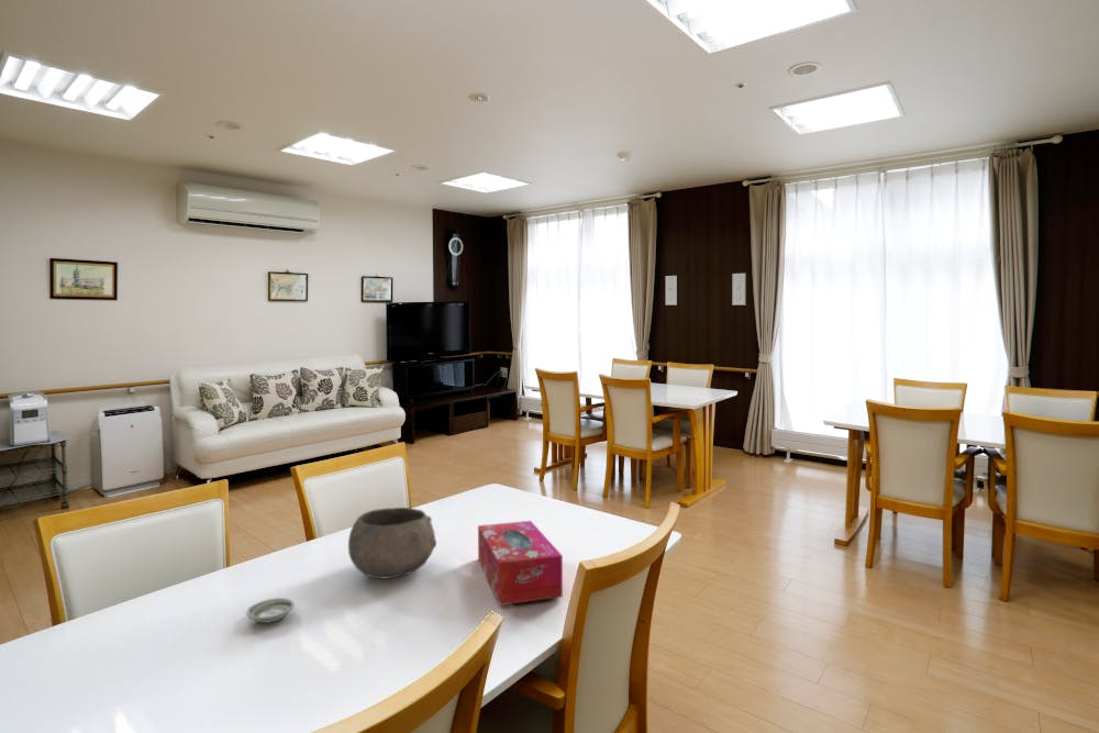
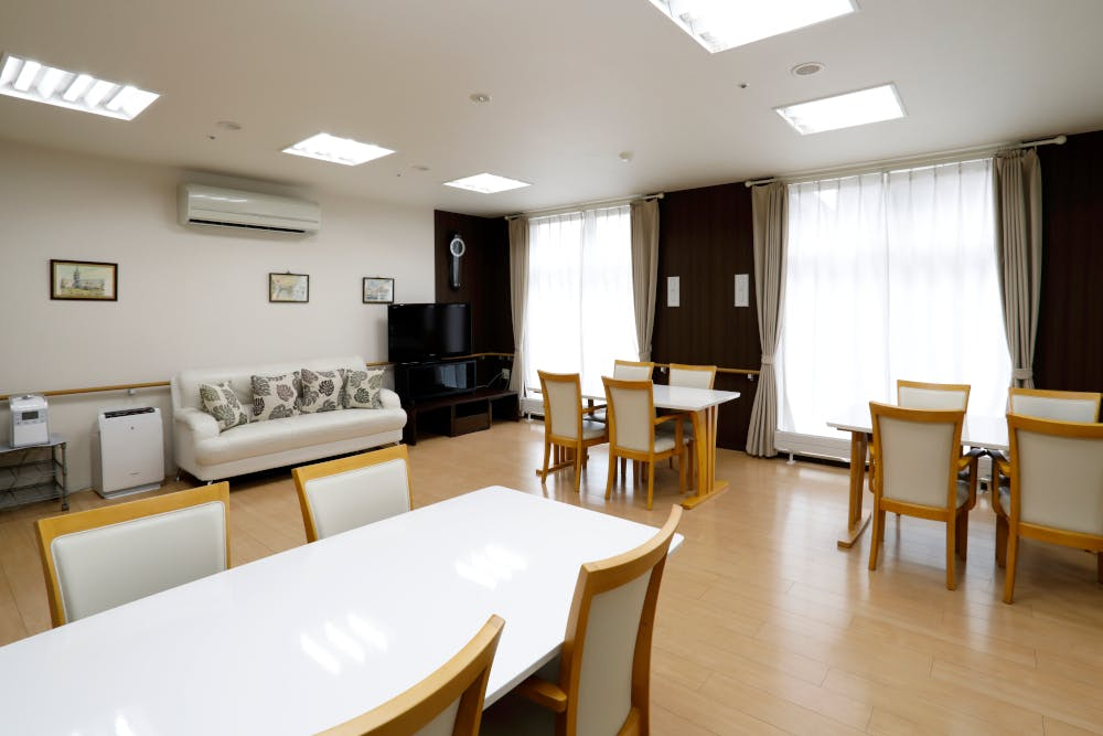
- bowl (392, 543)
- tissue box (517, 558)
- saucer (270, 612)
